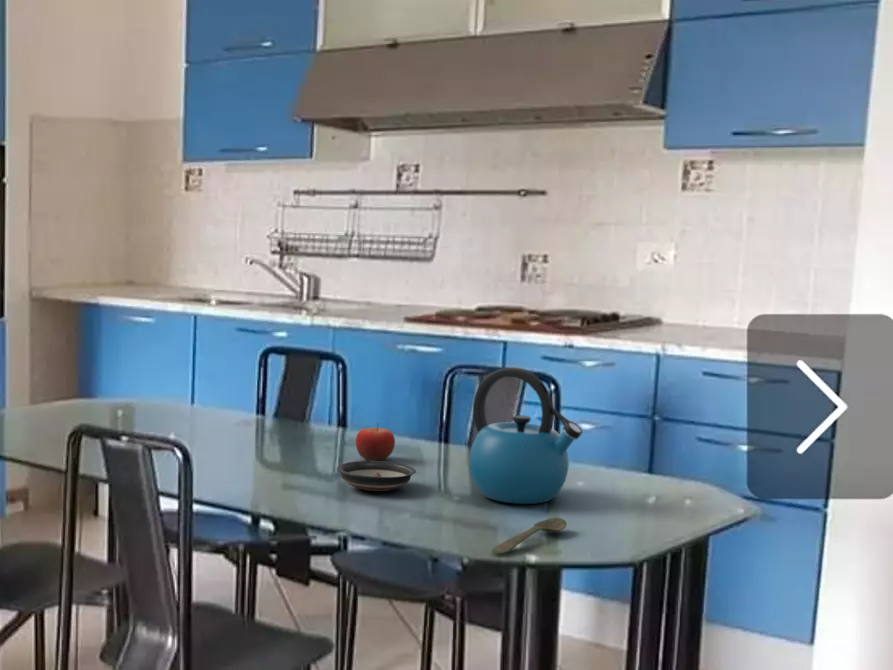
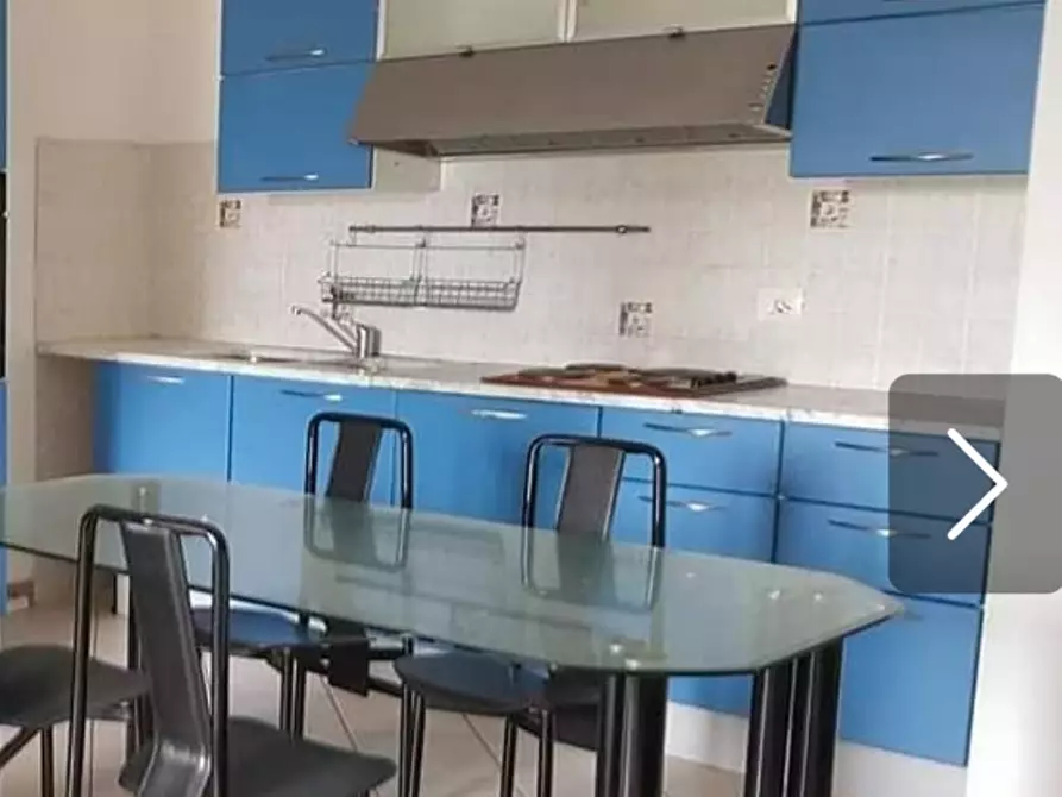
- kettle (525, 434)
- saucer (375, 478)
- fruit (375, 441)
- spoon (528, 535)
